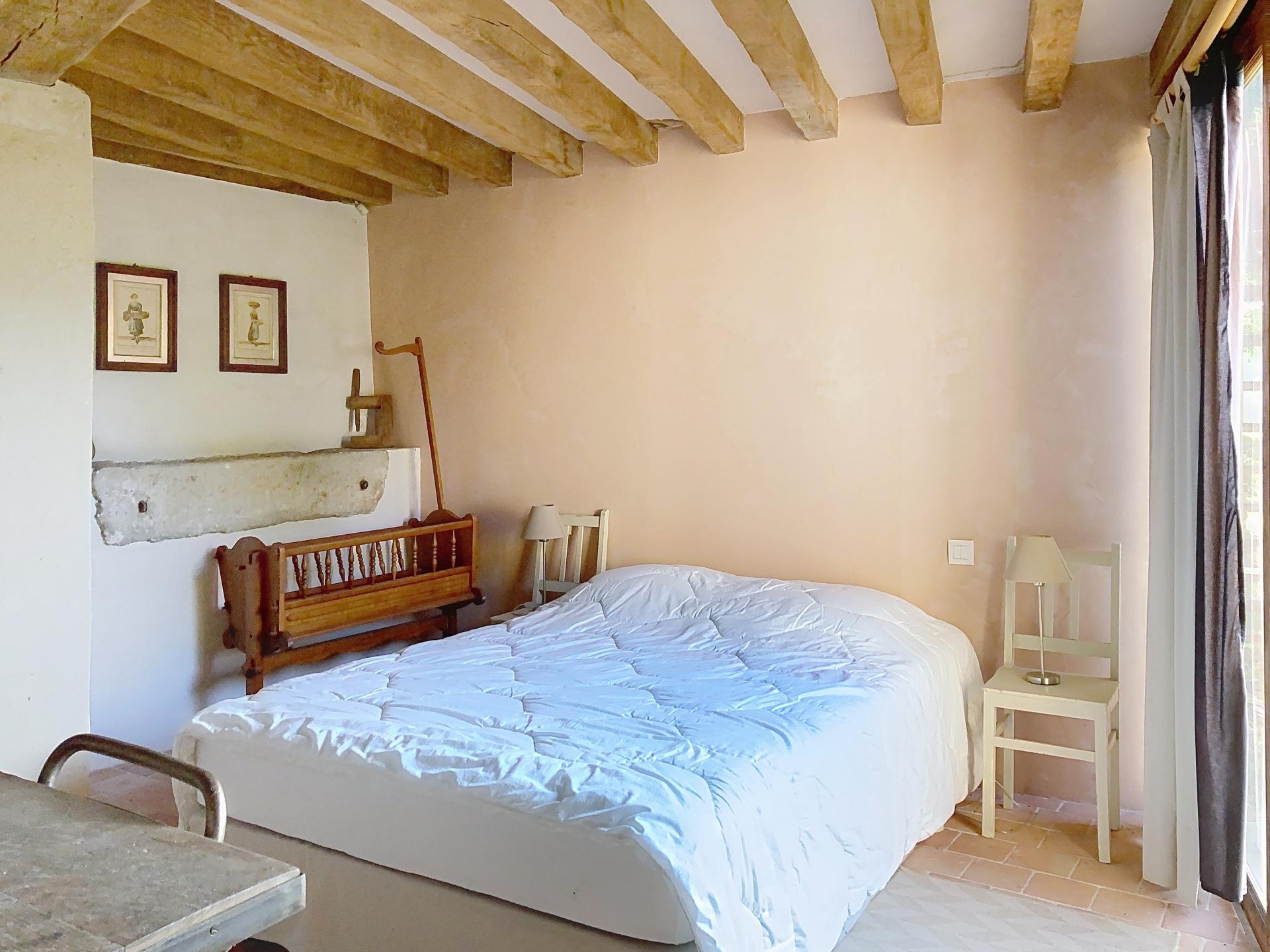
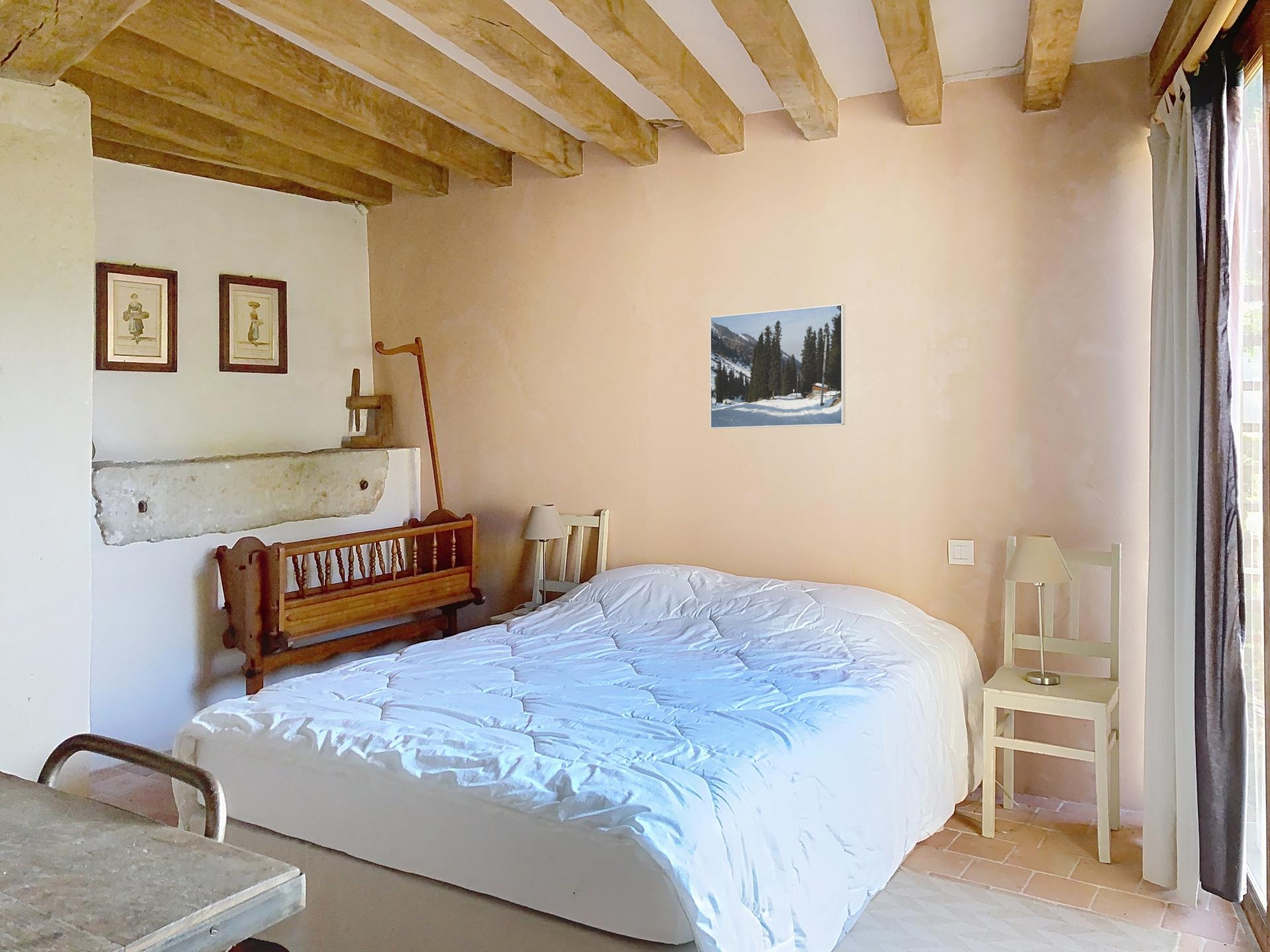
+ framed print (775, 369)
